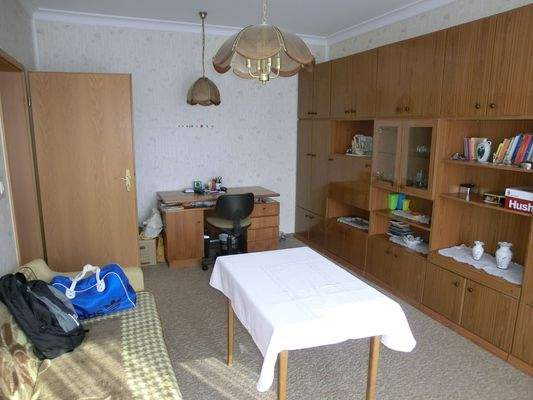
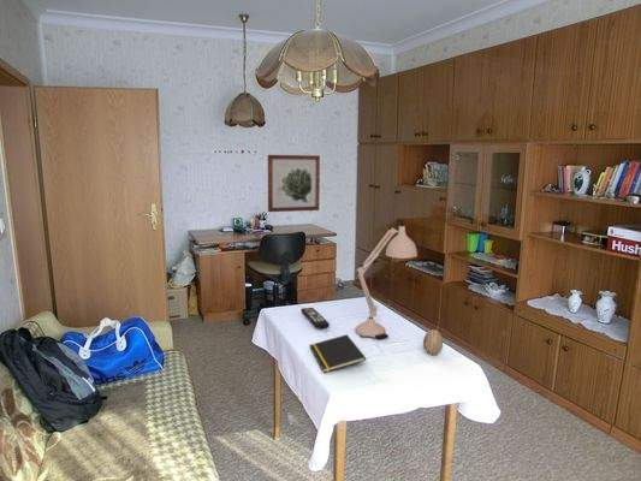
+ wall art (293, 183)
+ remote control (314, 317)
+ notepad (336, 351)
+ desk lamp (390, 256)
+ decorative egg (433, 342)
